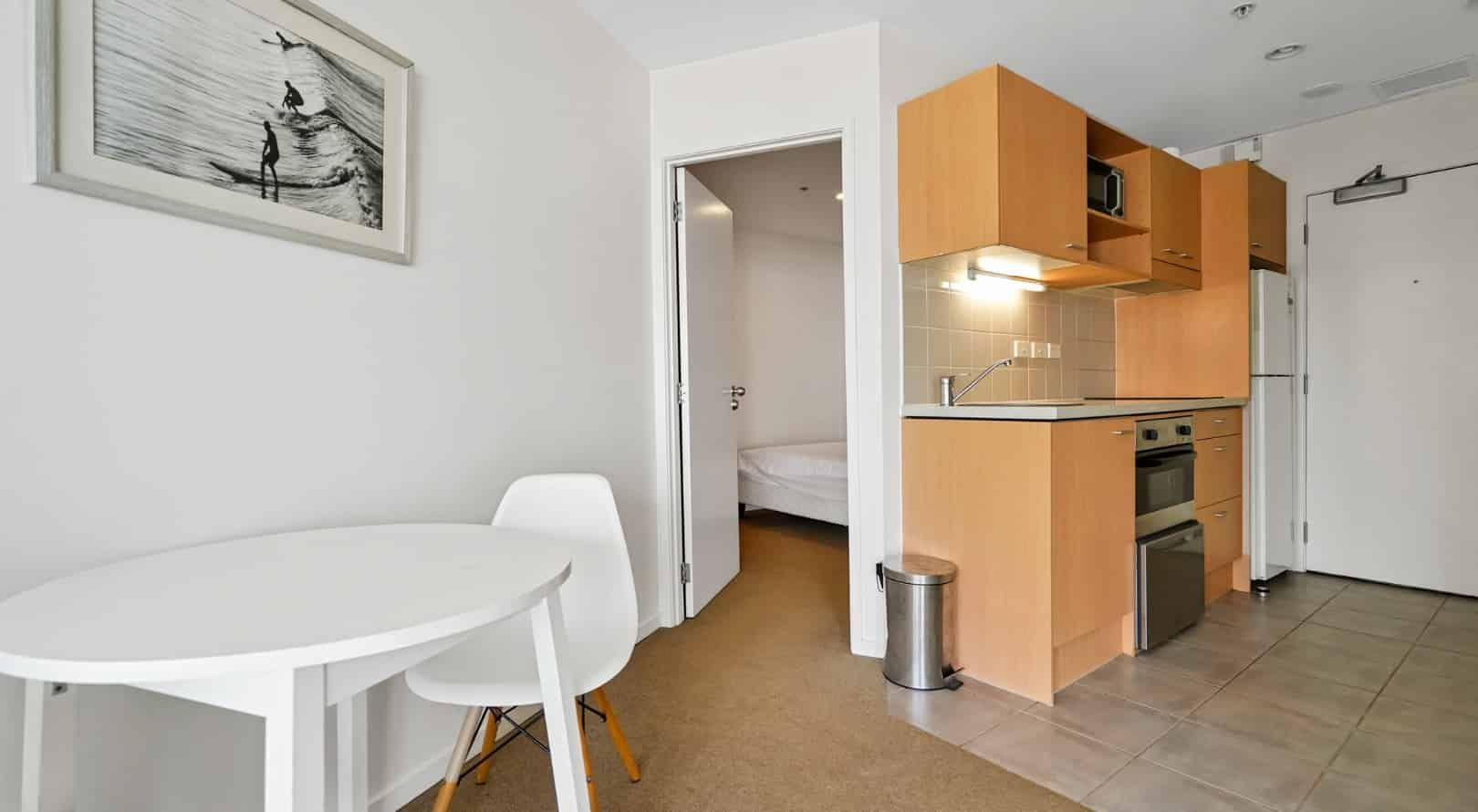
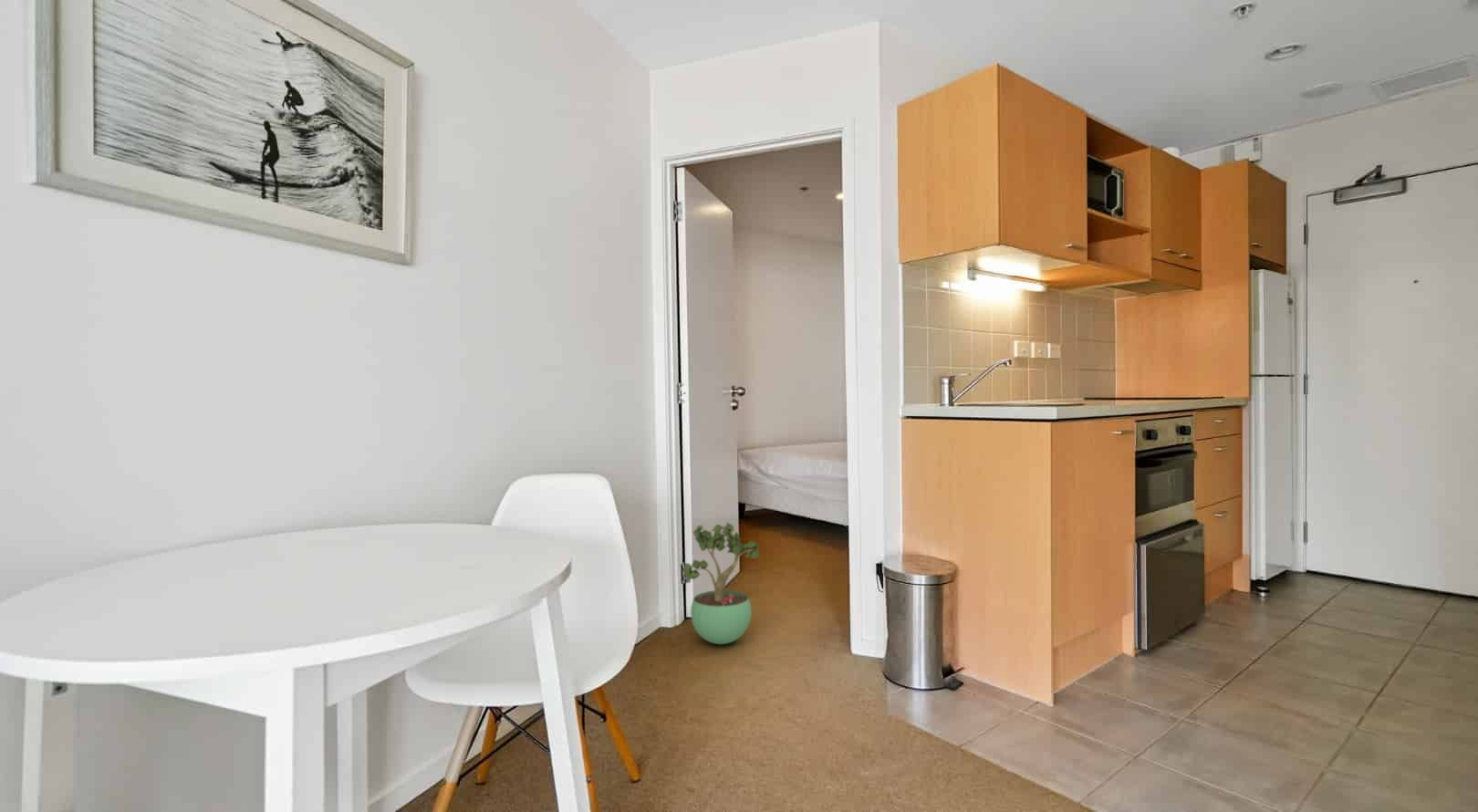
+ potted plant (723, 581)
